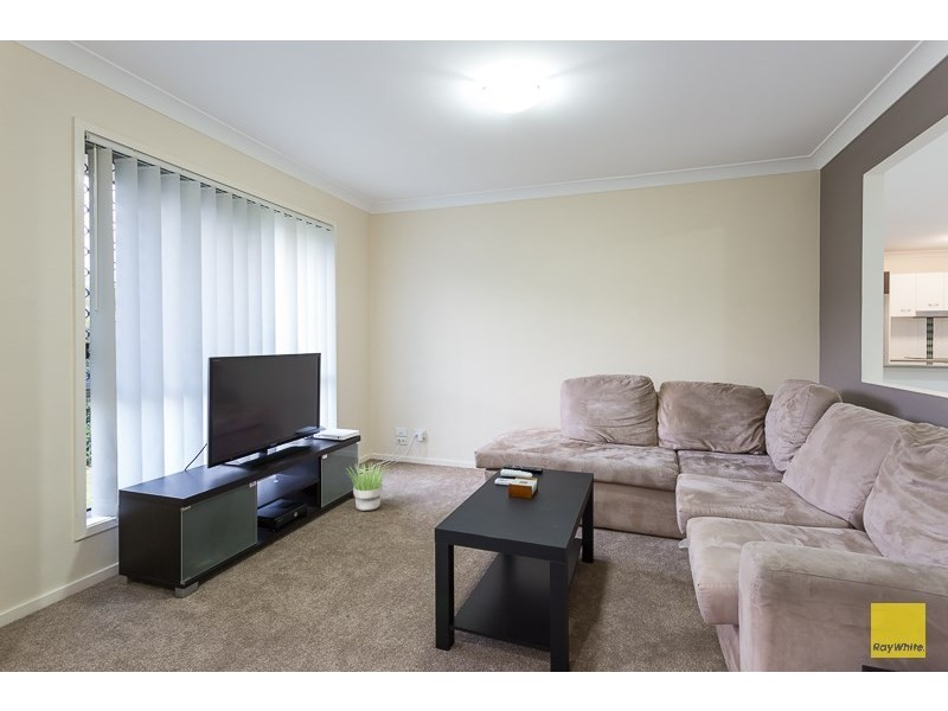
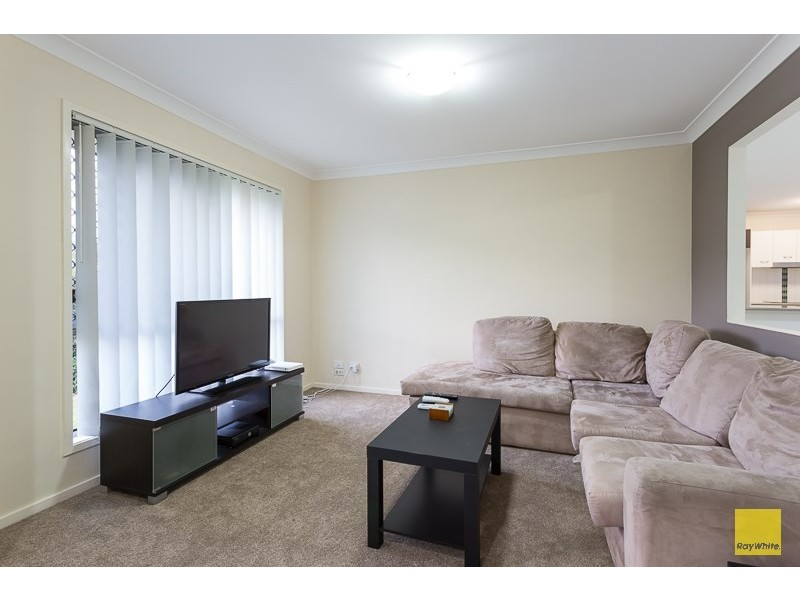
- potted plant (367, 487)
